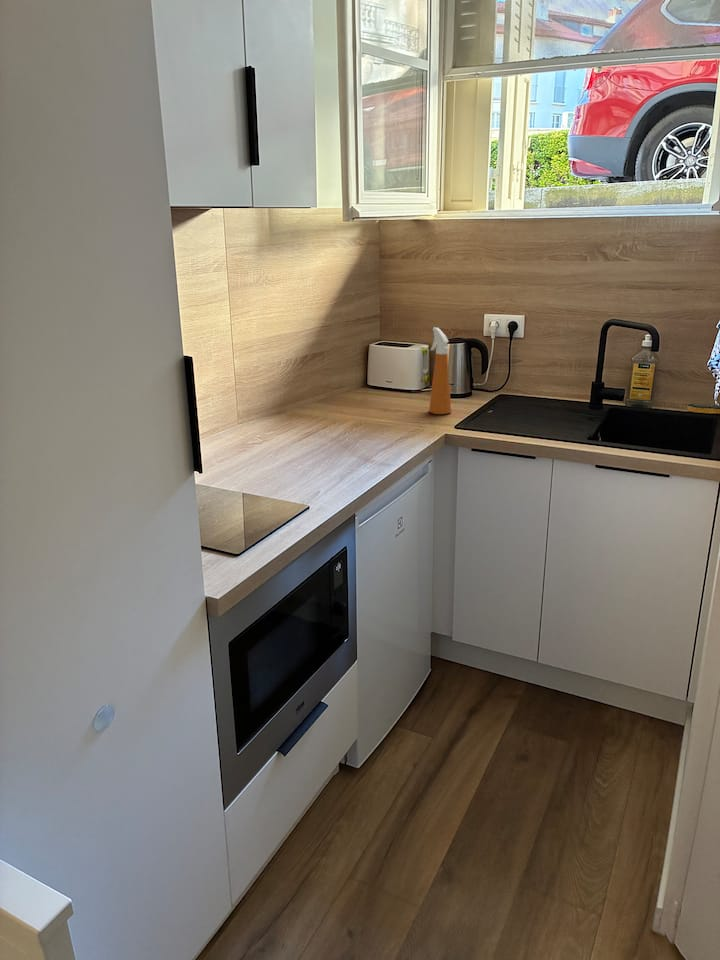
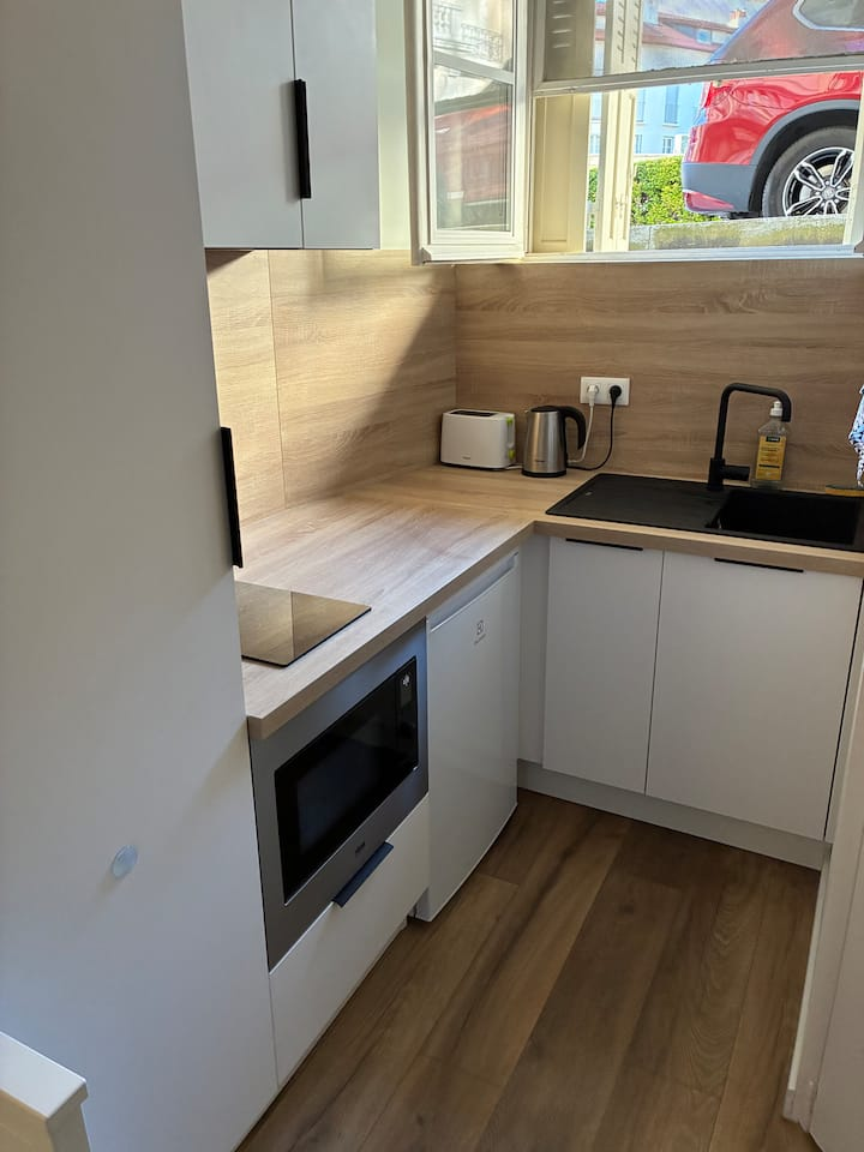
- spray bottle (438, 370)
